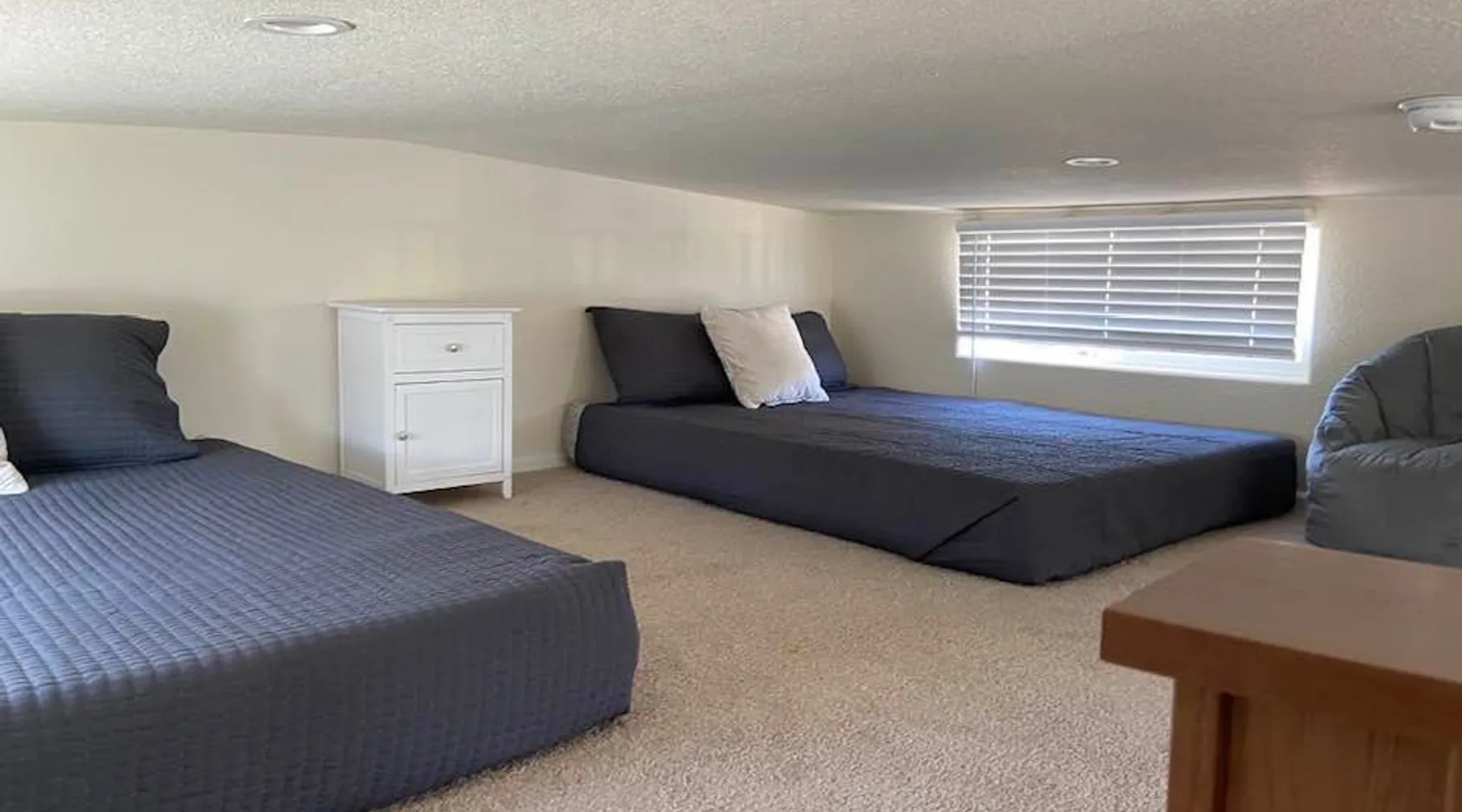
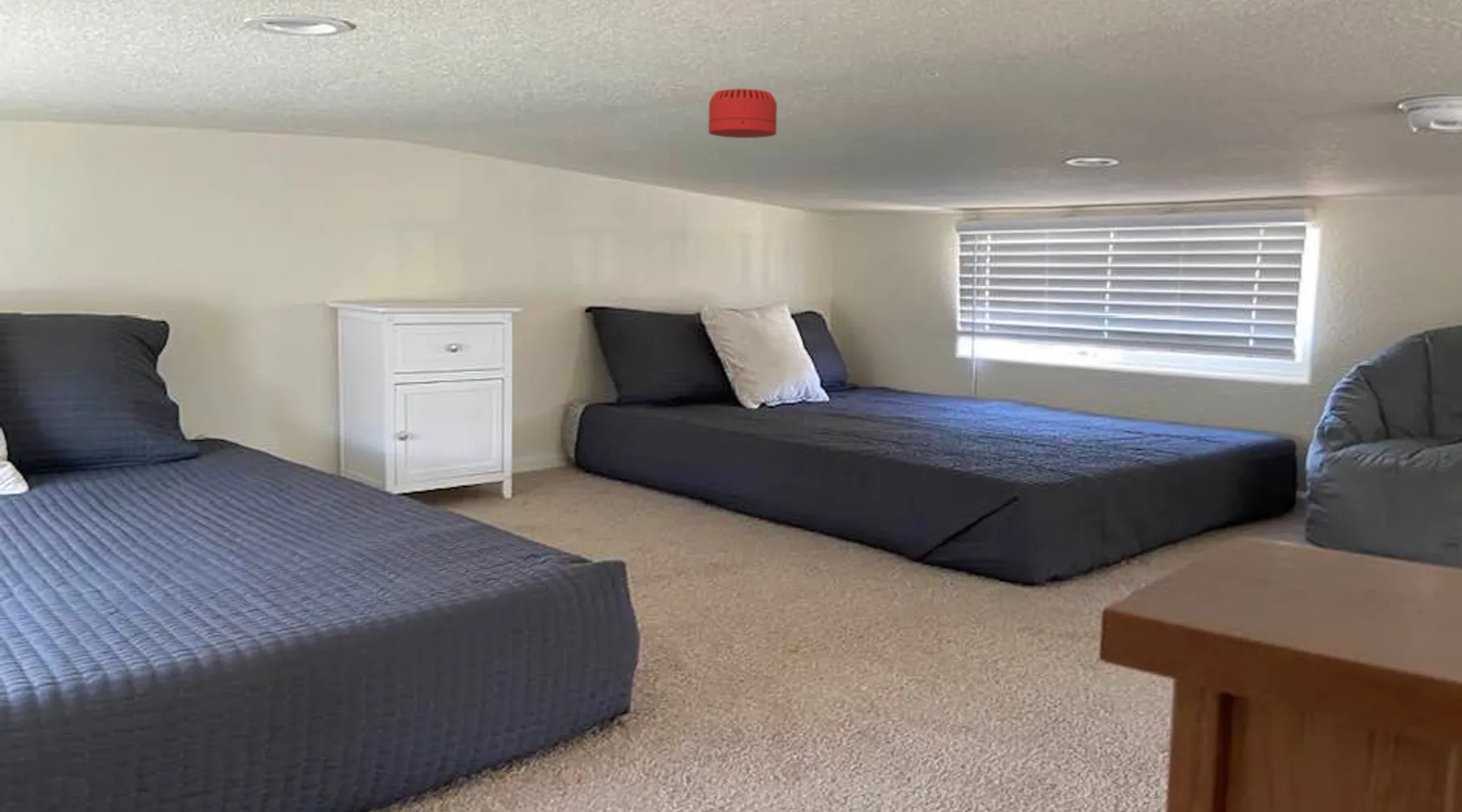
+ smoke detector (742, 113)
